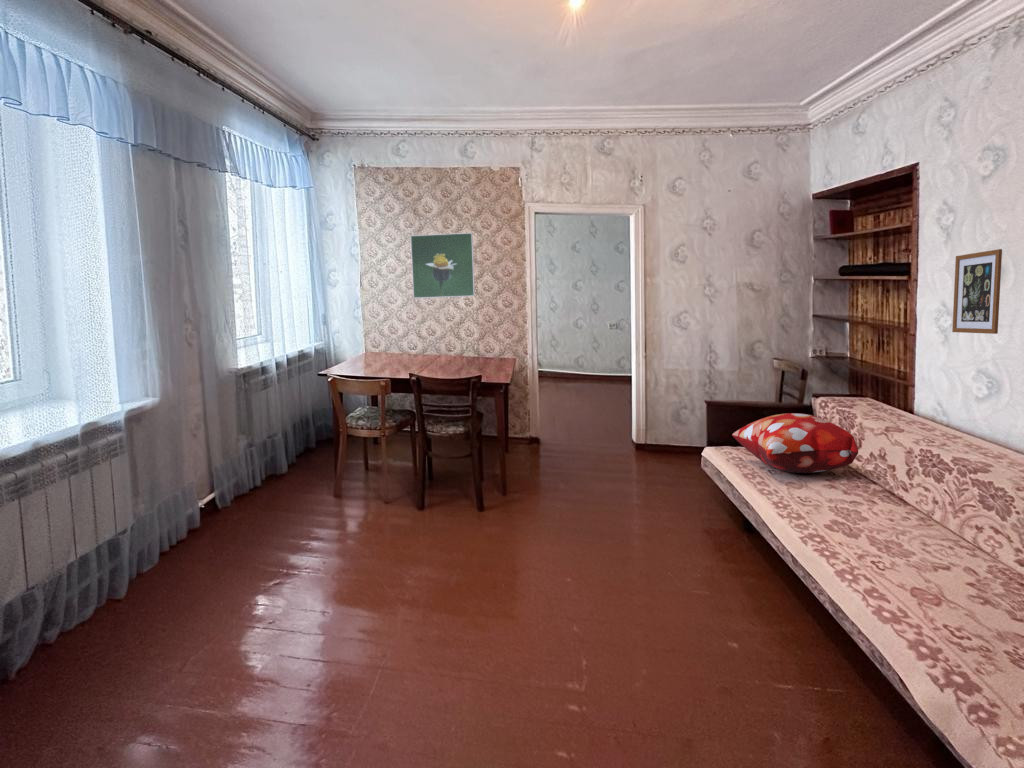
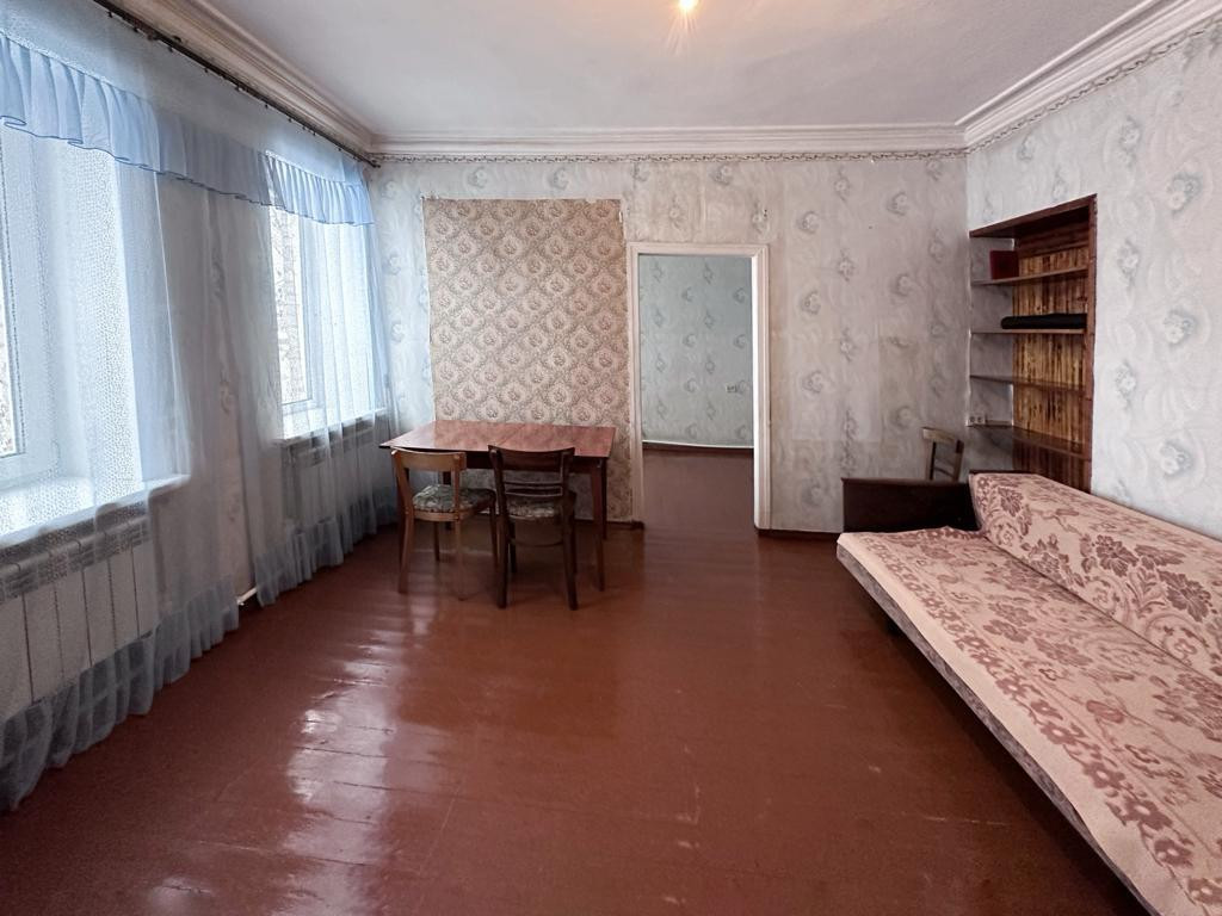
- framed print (442, 265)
- decorative pillow (790, 442)
- wall art (975, 293)
